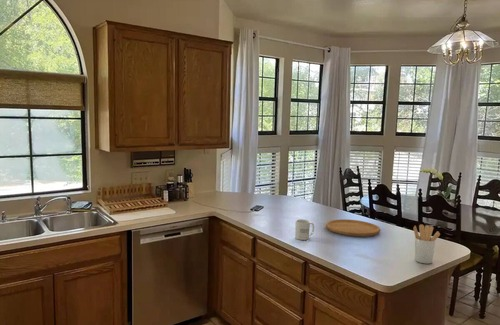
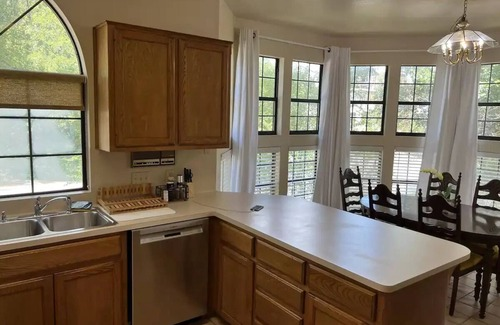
- cutting board (352, 227)
- mug (303, 229)
- utensil holder (424, 242)
